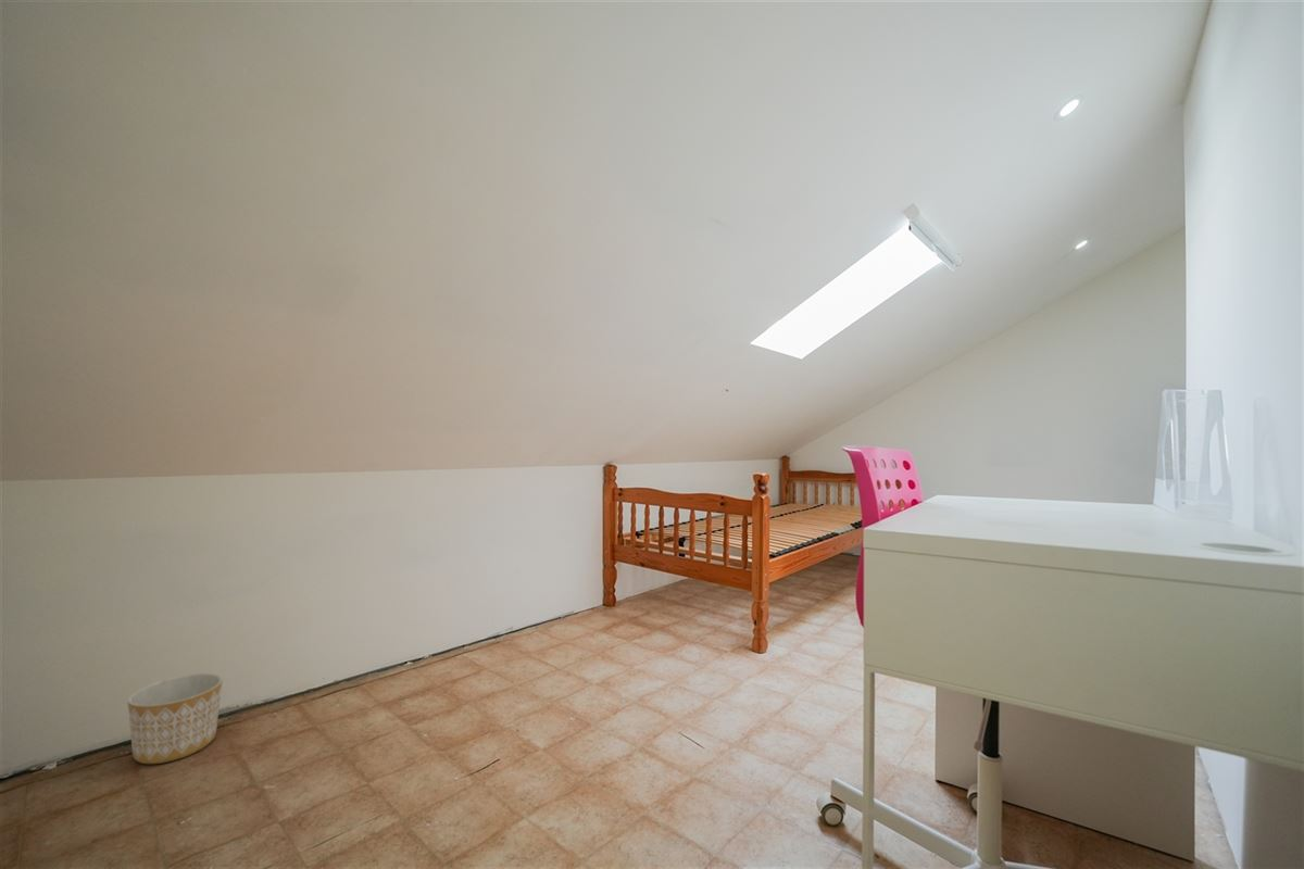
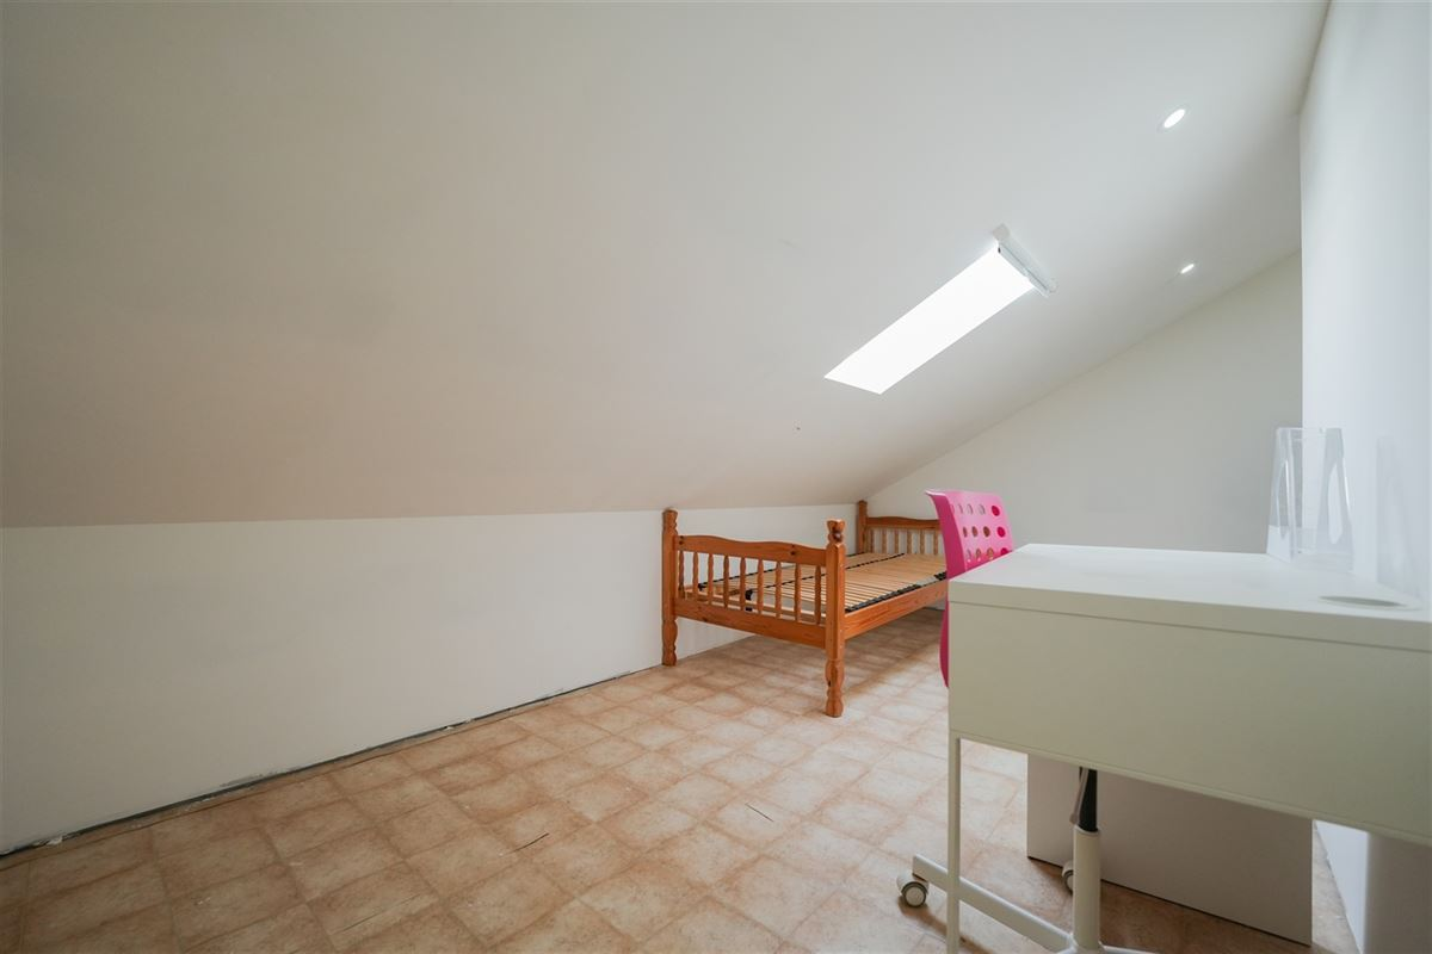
- planter (176, 718)
